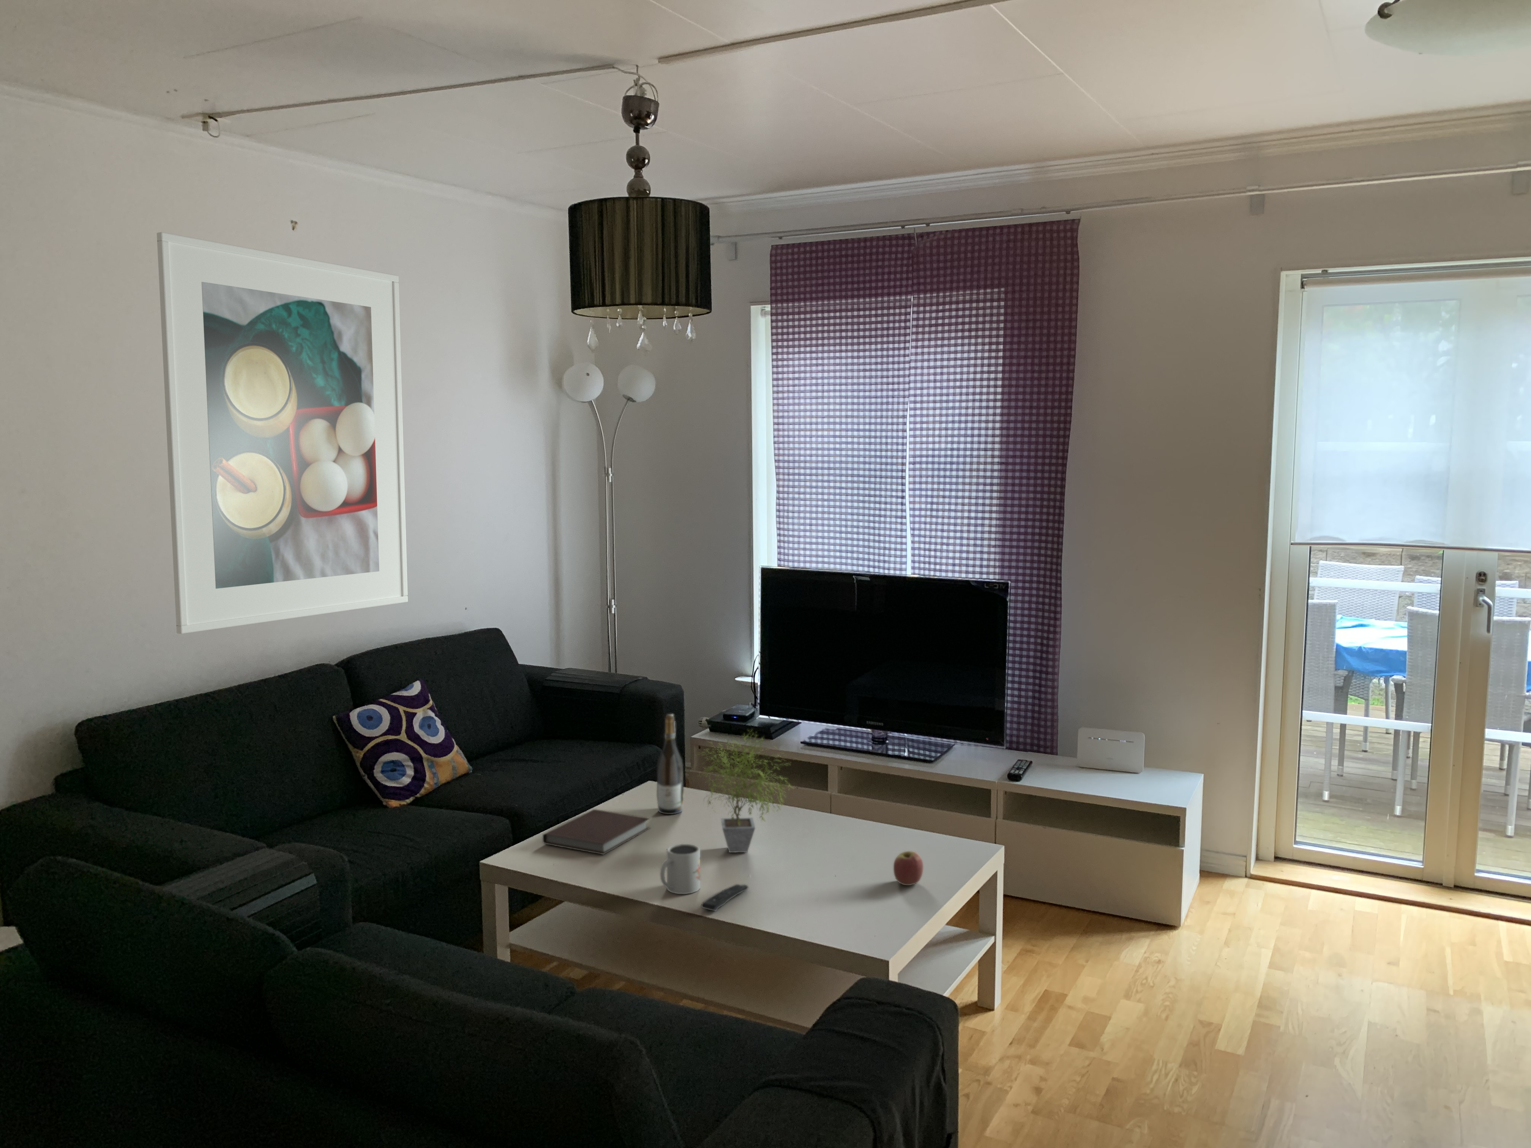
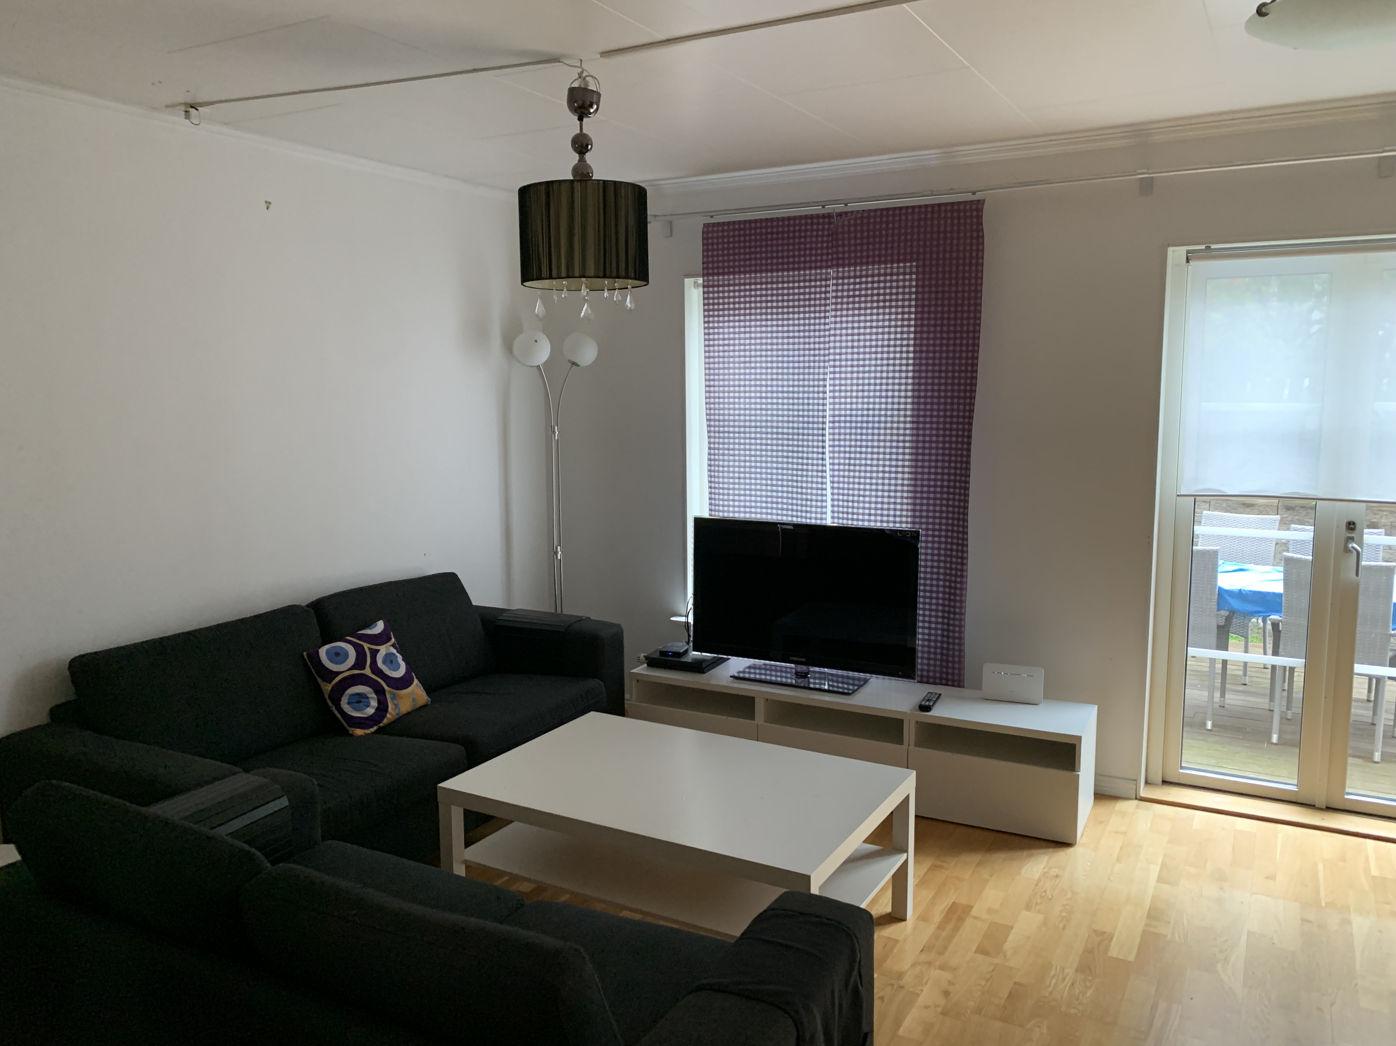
- wine bottle (670, 762)
- apple (908, 868)
- notebook (598, 831)
- potted plant (743, 785)
- remote control (727, 895)
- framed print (297, 439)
- mug (679, 871)
